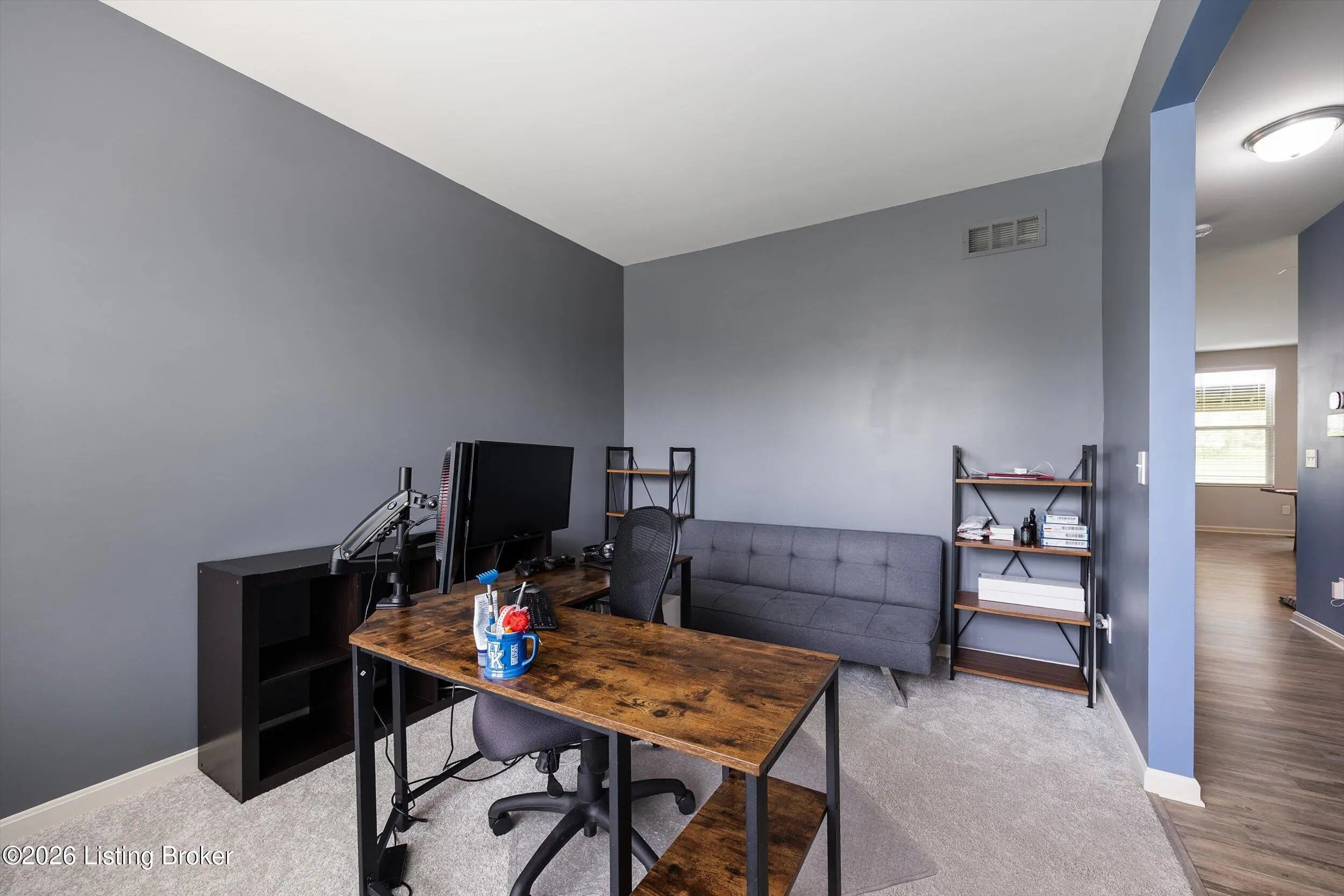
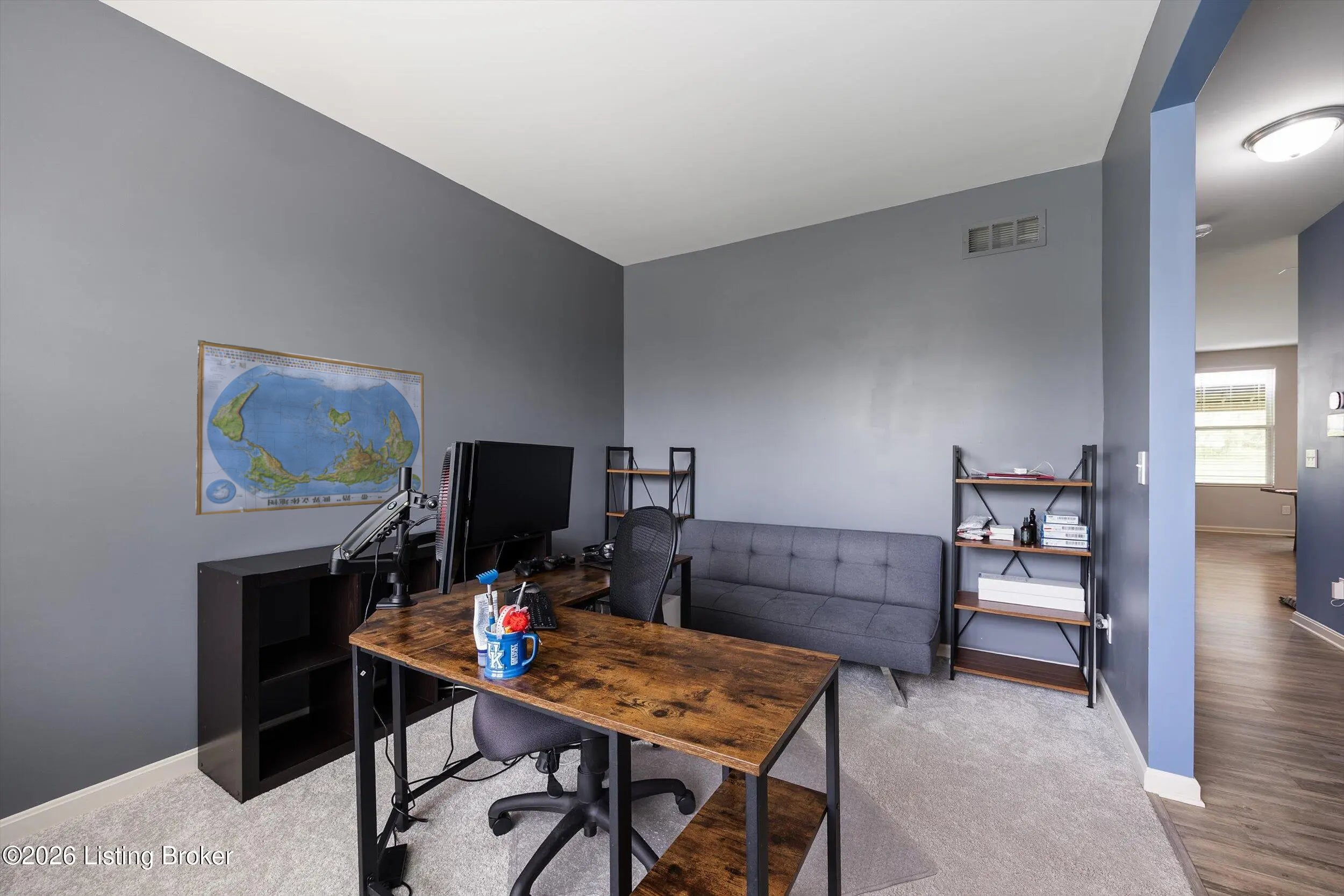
+ world map (329, 433)
